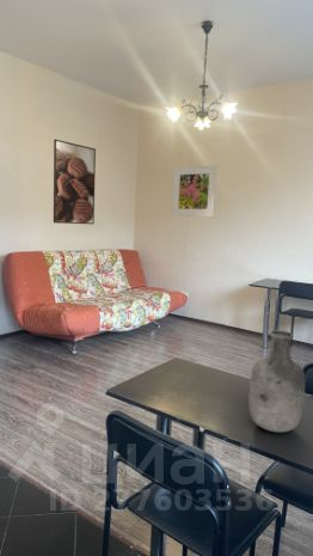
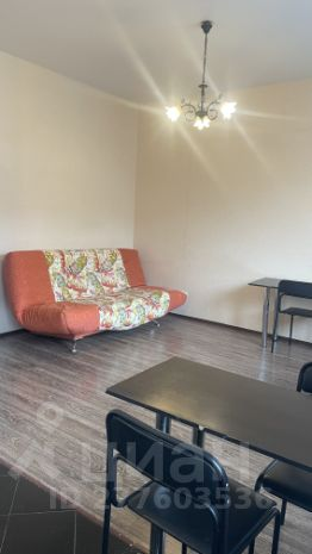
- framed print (194, 191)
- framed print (75, 184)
- vase (277, 380)
